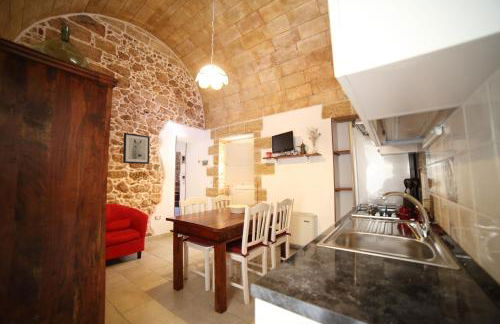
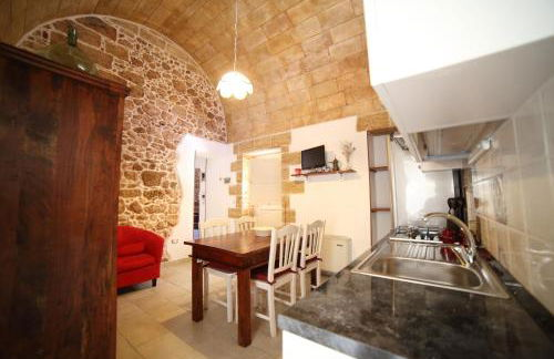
- wall art (137, 149)
